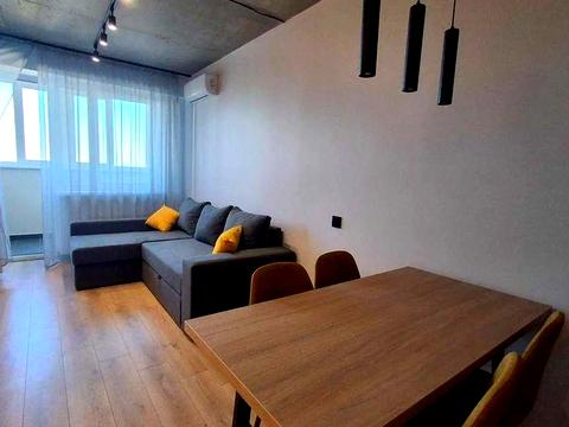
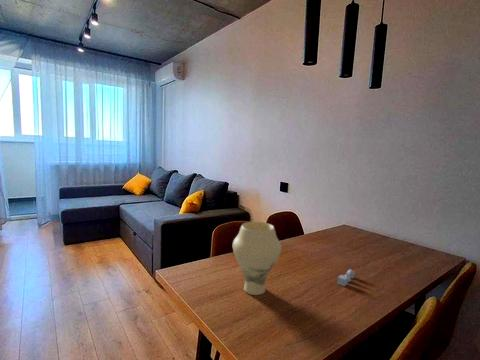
+ salt and pepper shaker set (346, 276)
+ vase (256, 258)
